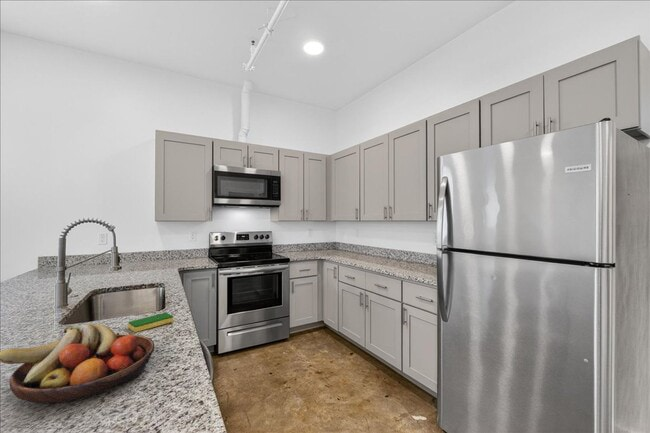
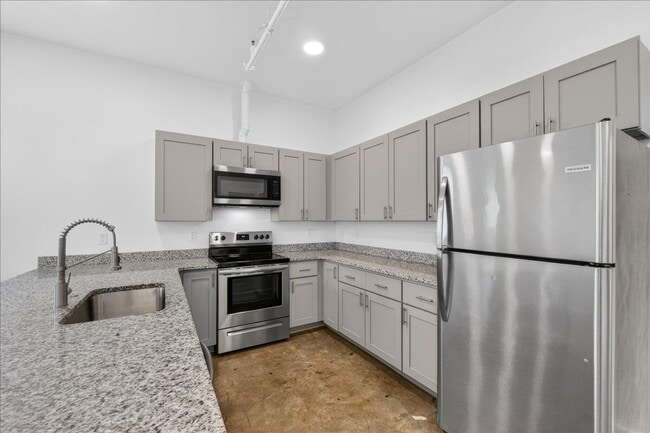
- dish sponge (151, 321)
- fruit bowl (89, 353)
